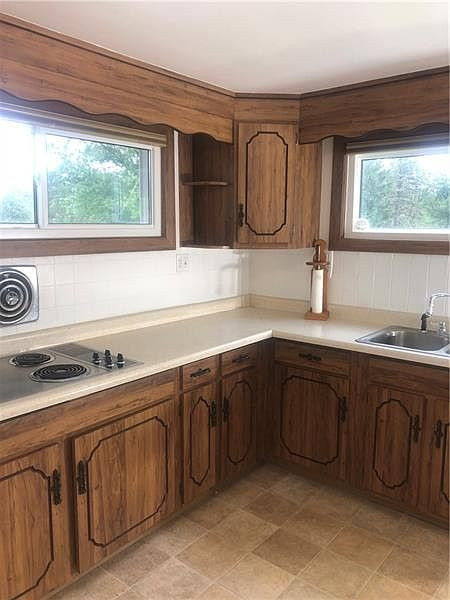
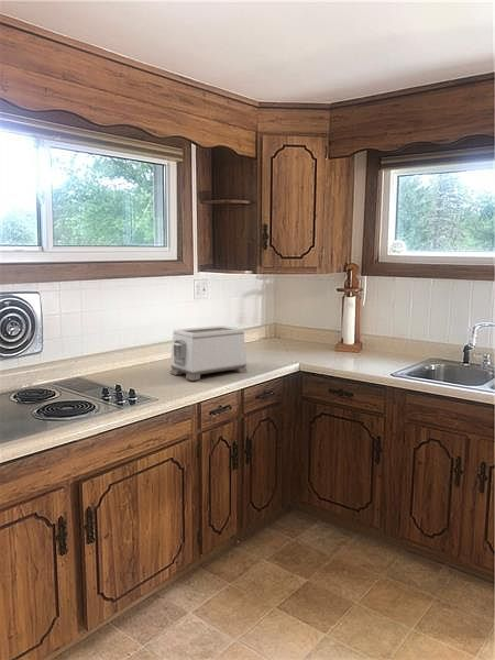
+ toaster (206, 351)
